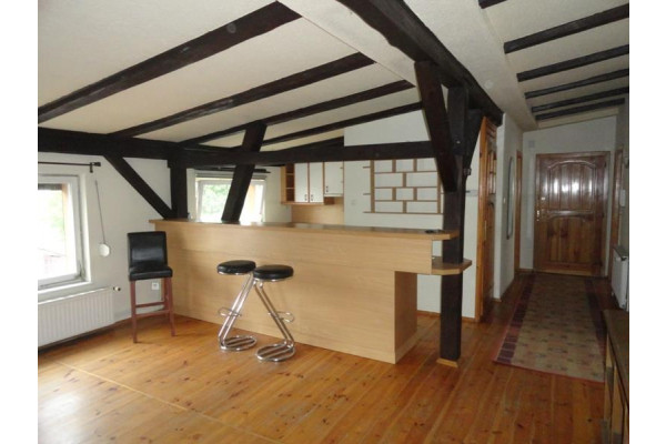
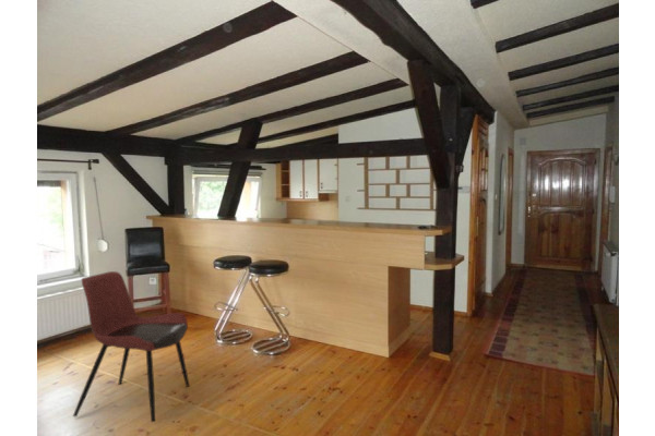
+ dining chair (135, 338)
